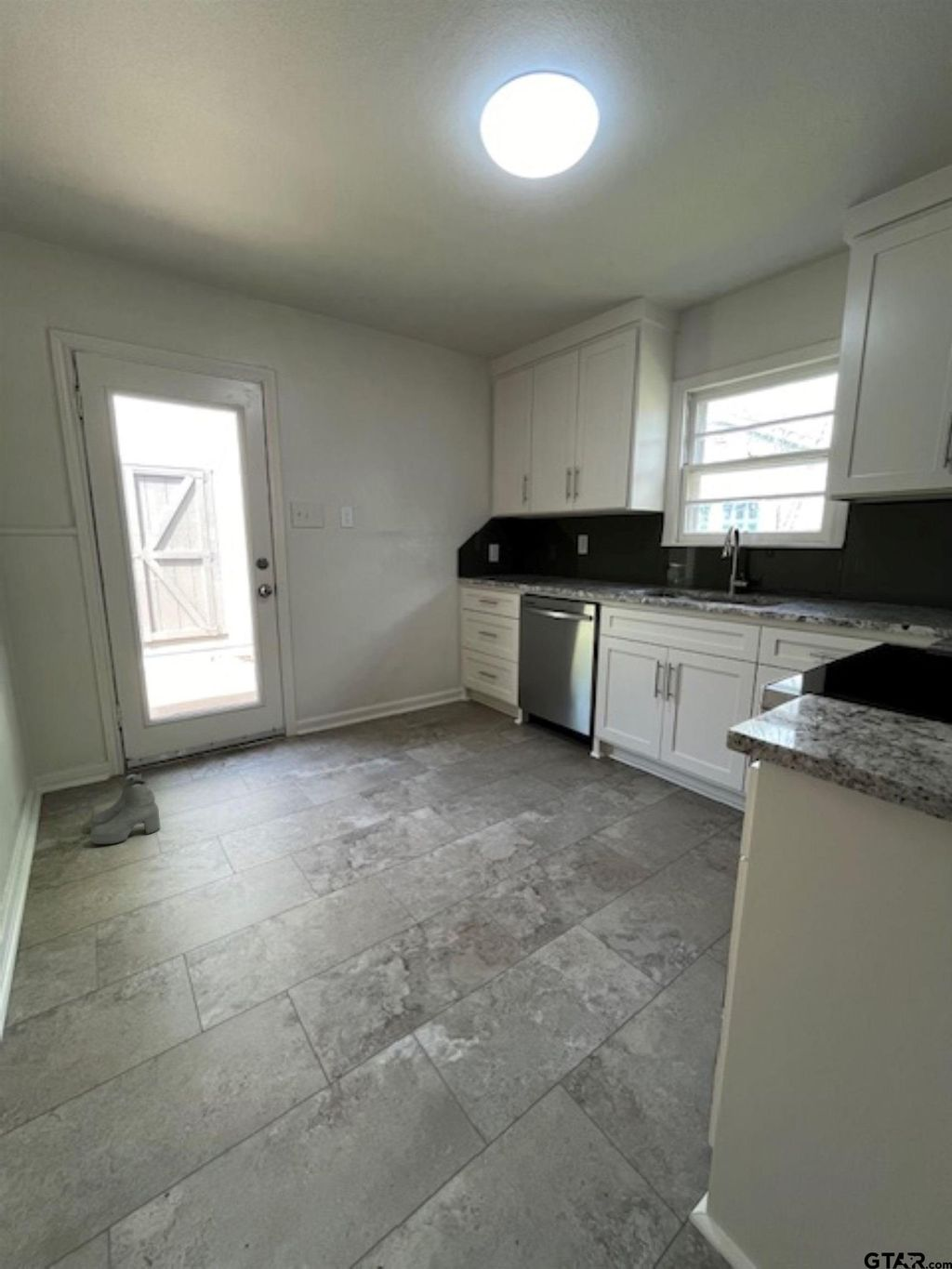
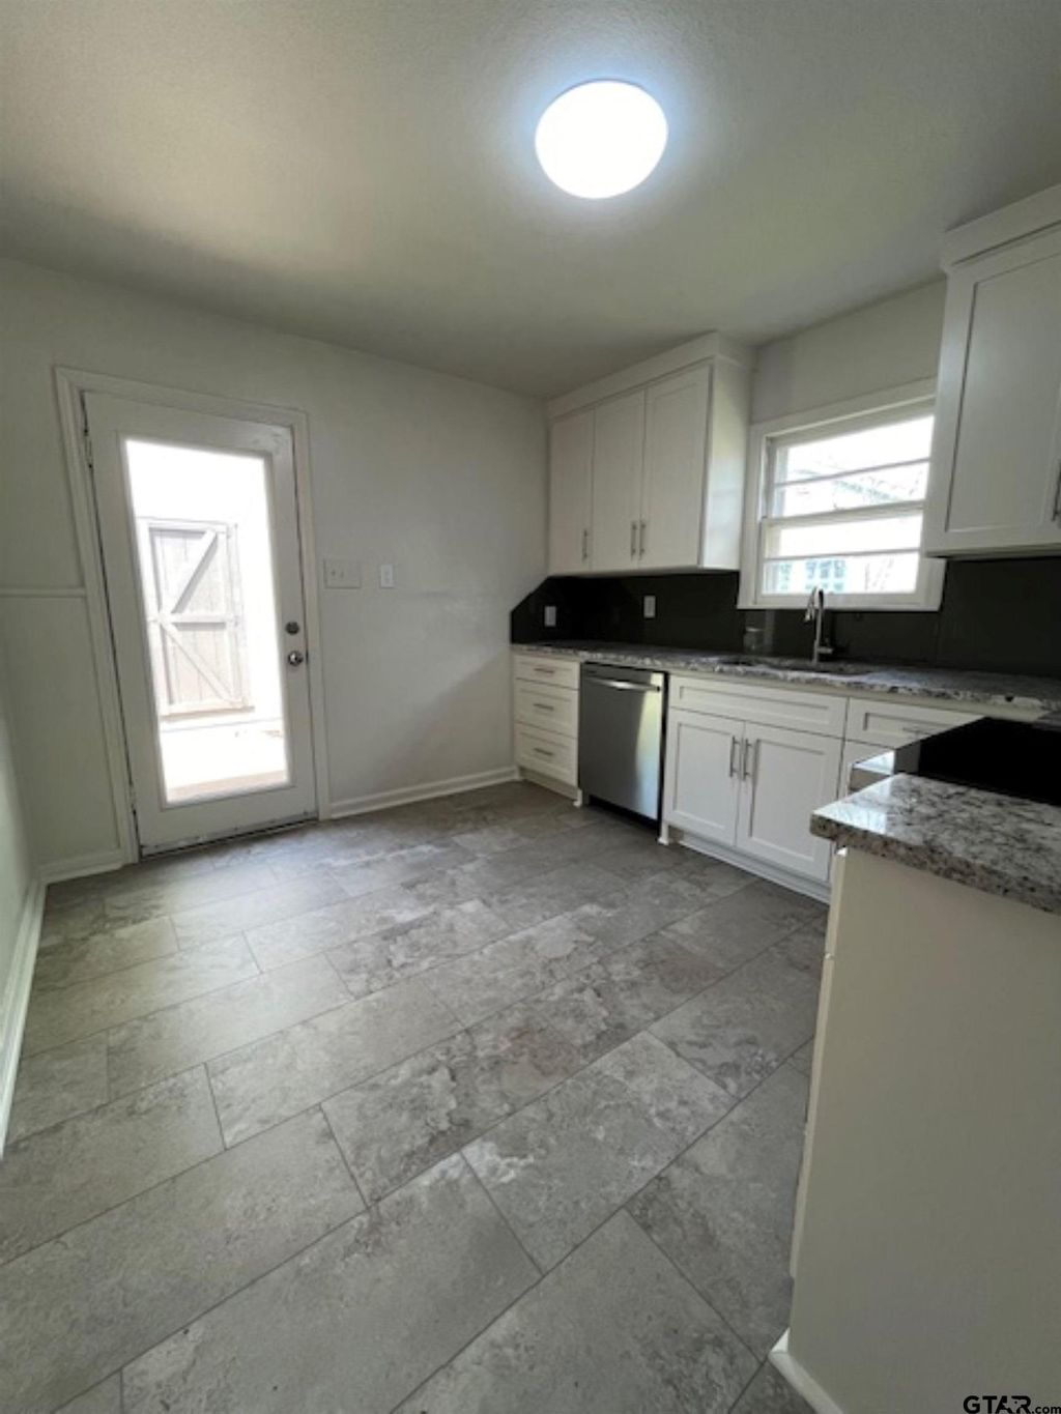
- boots (123, 805)
